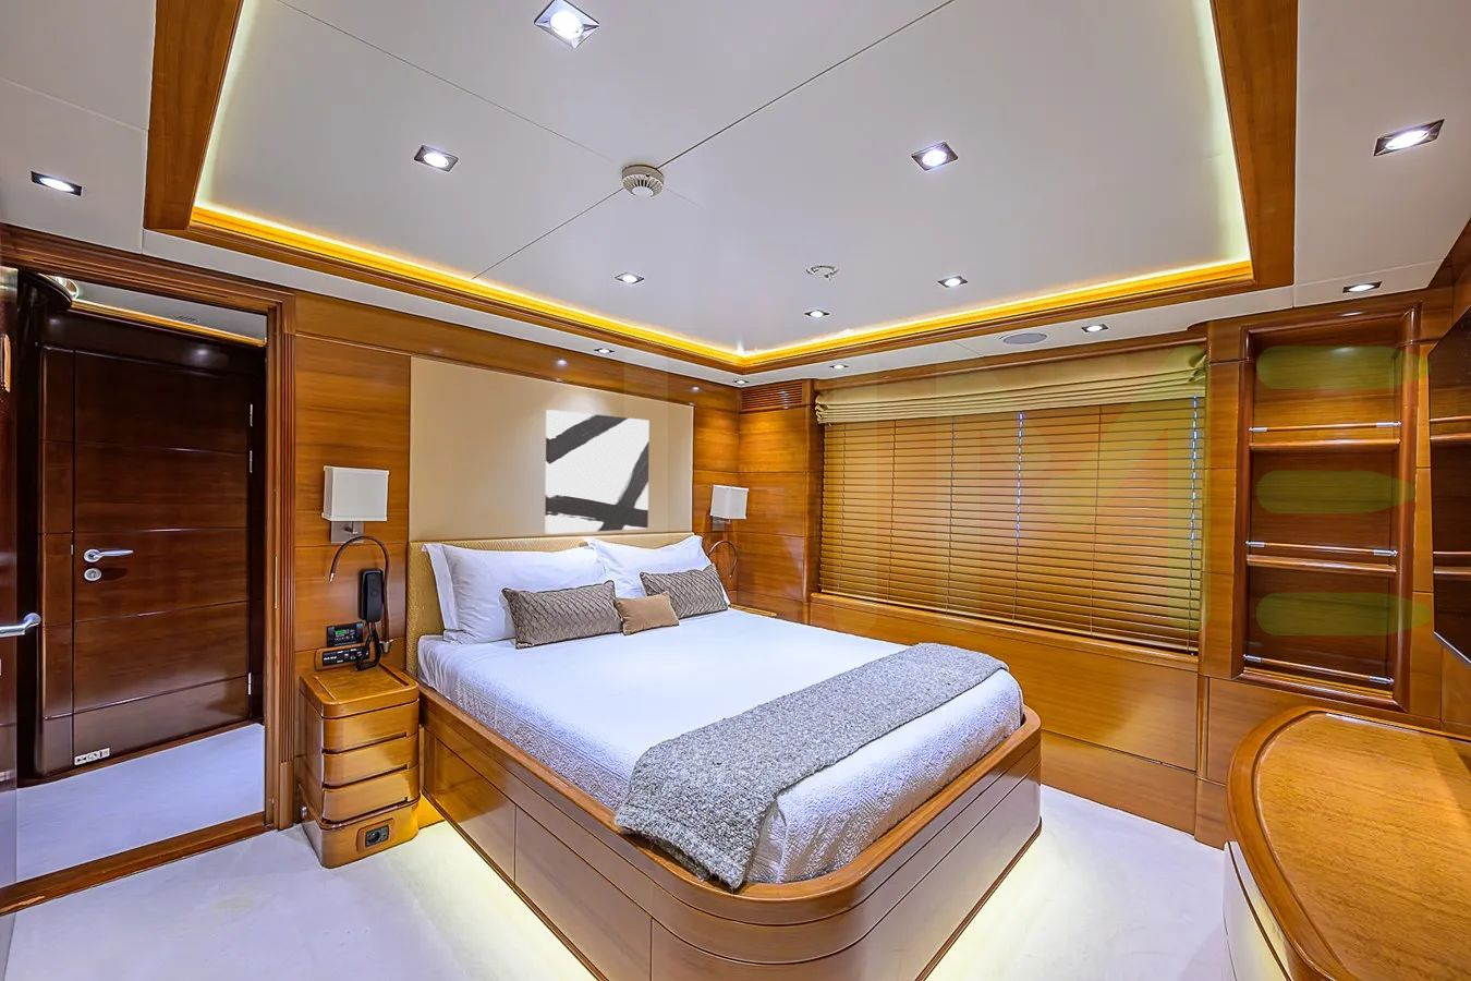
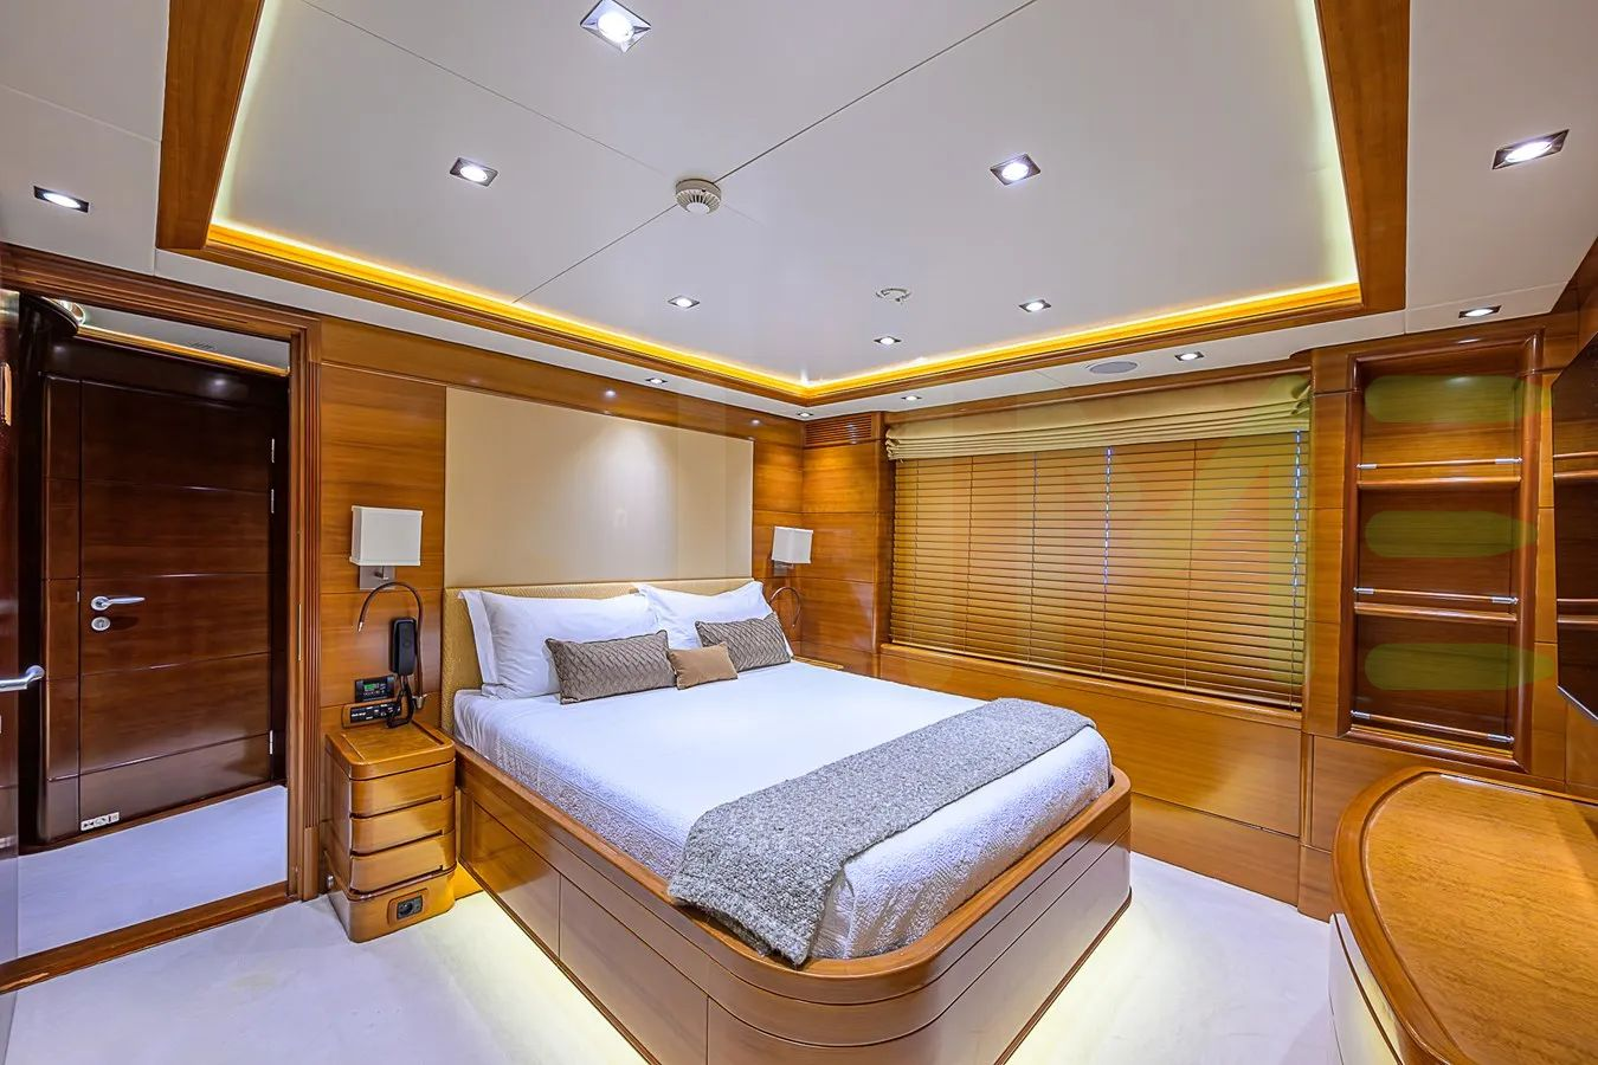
- wall art (600, 473)
